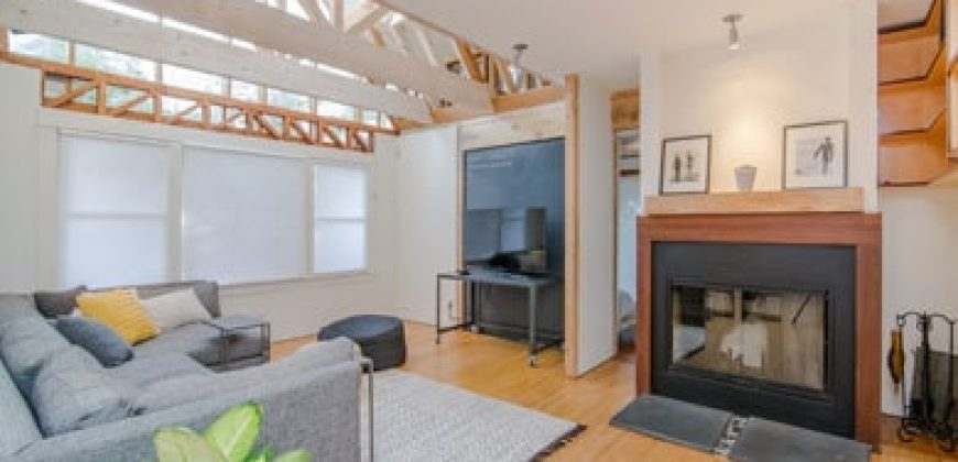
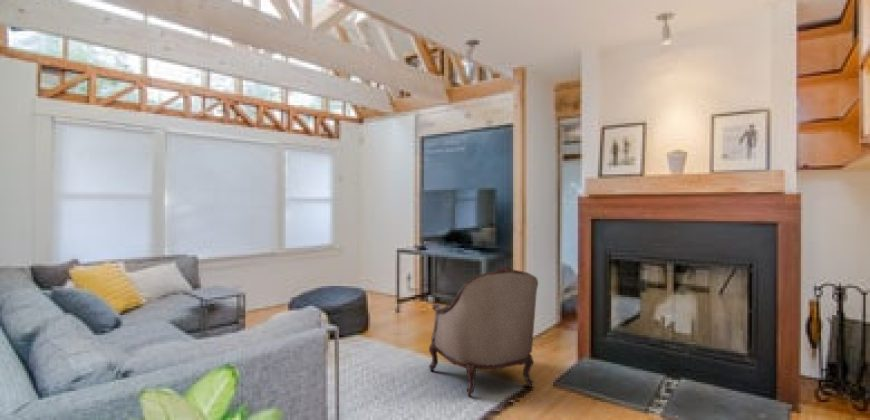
+ armchair (485, 320)
